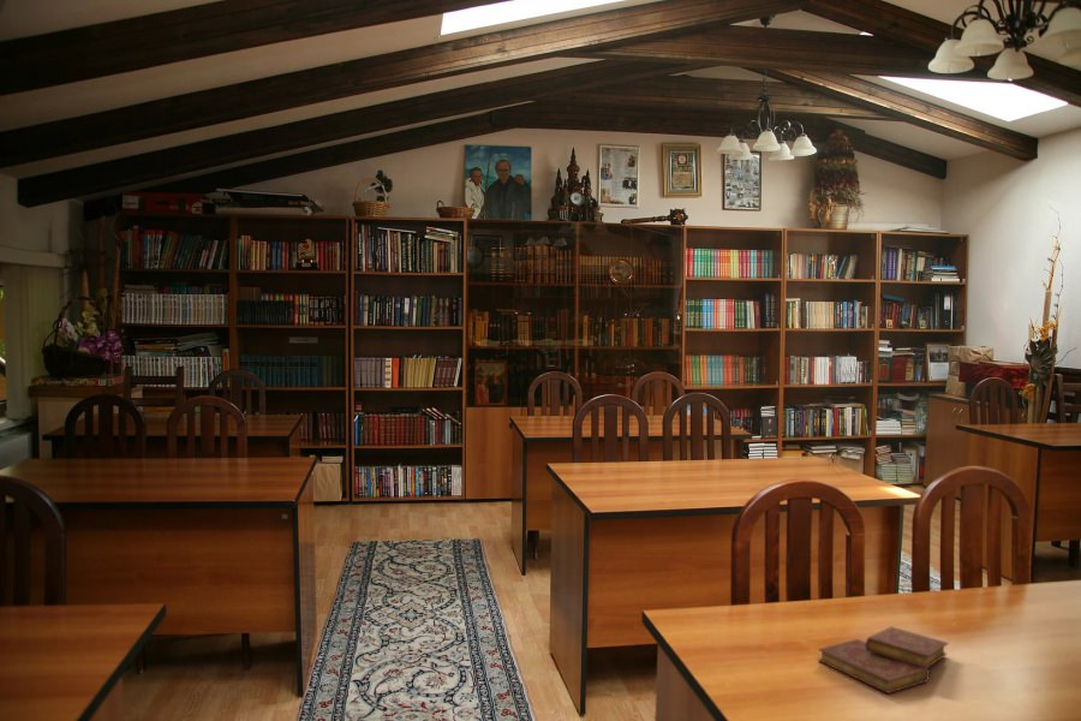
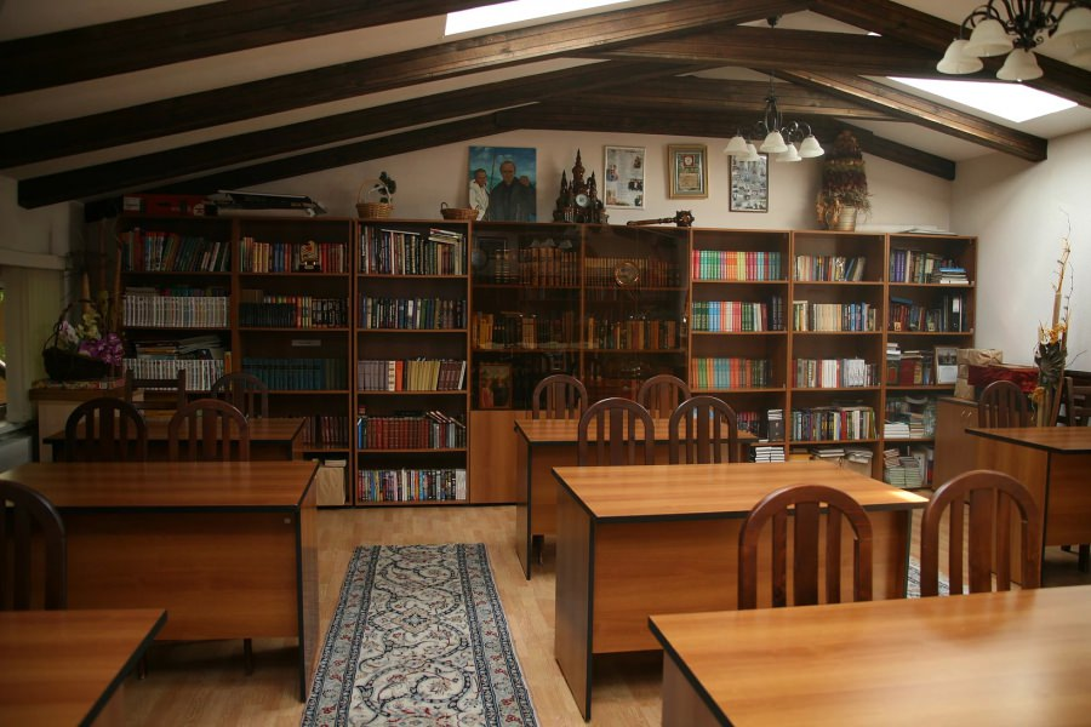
- book (896, 649)
